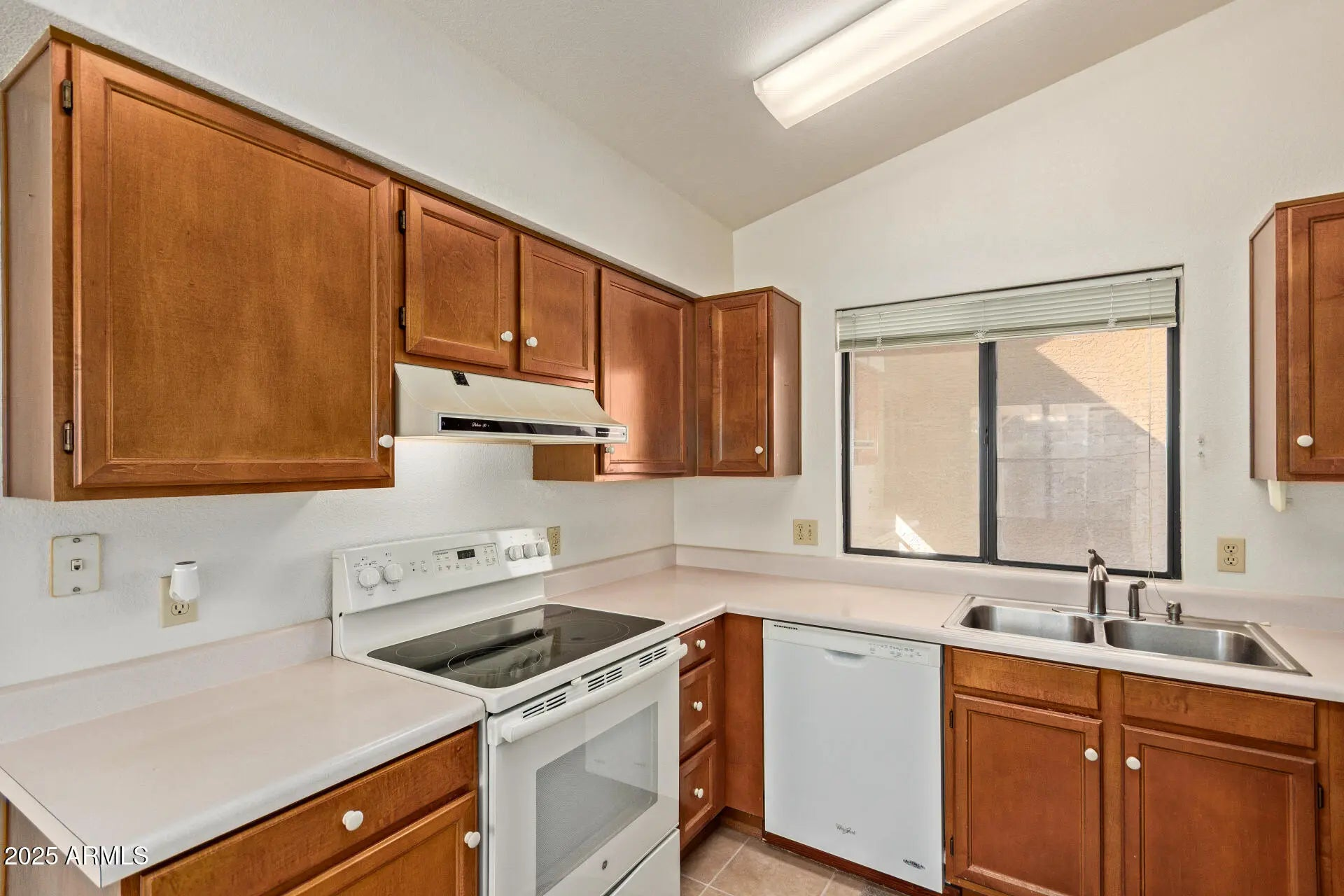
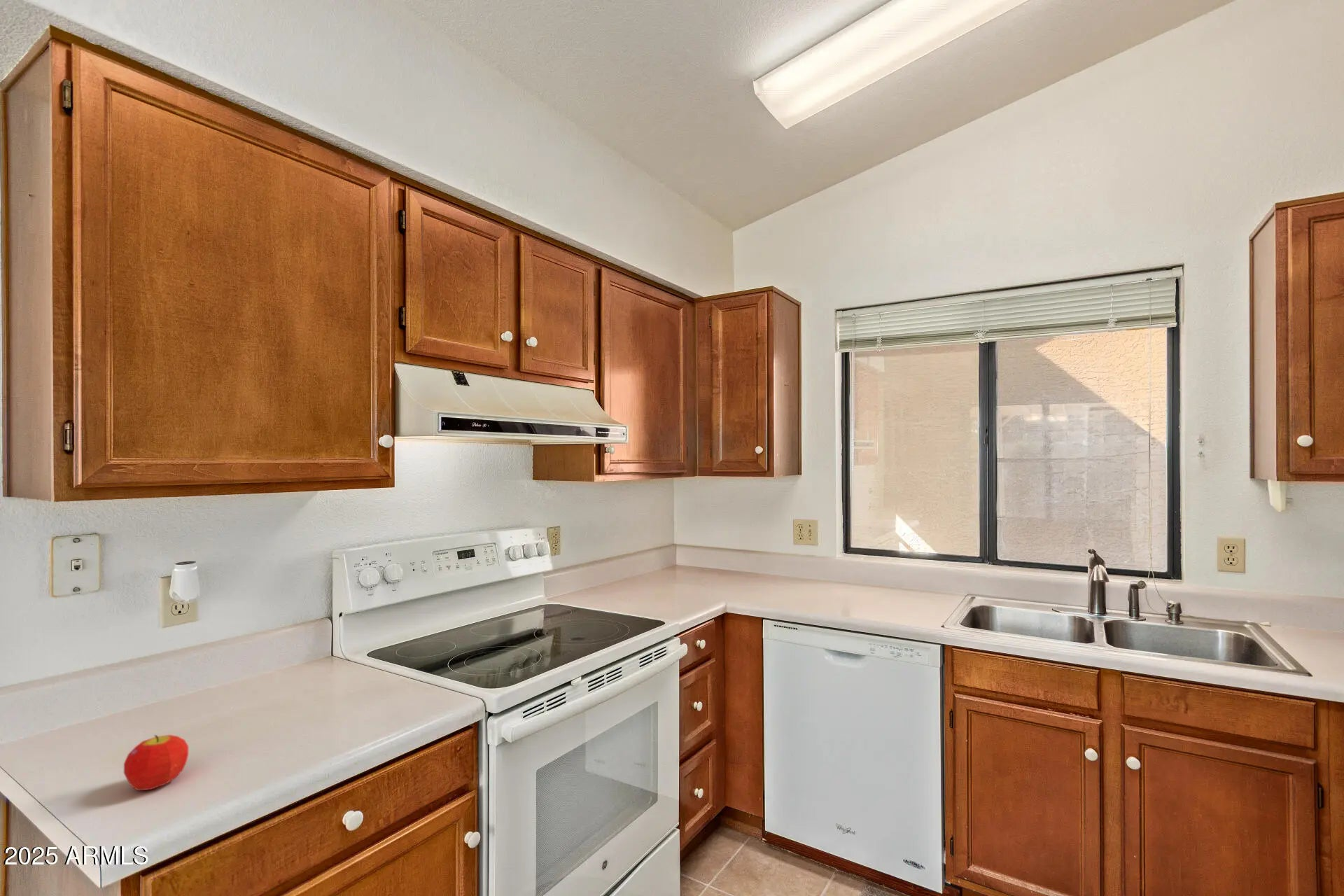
+ fruit (157, 759)
